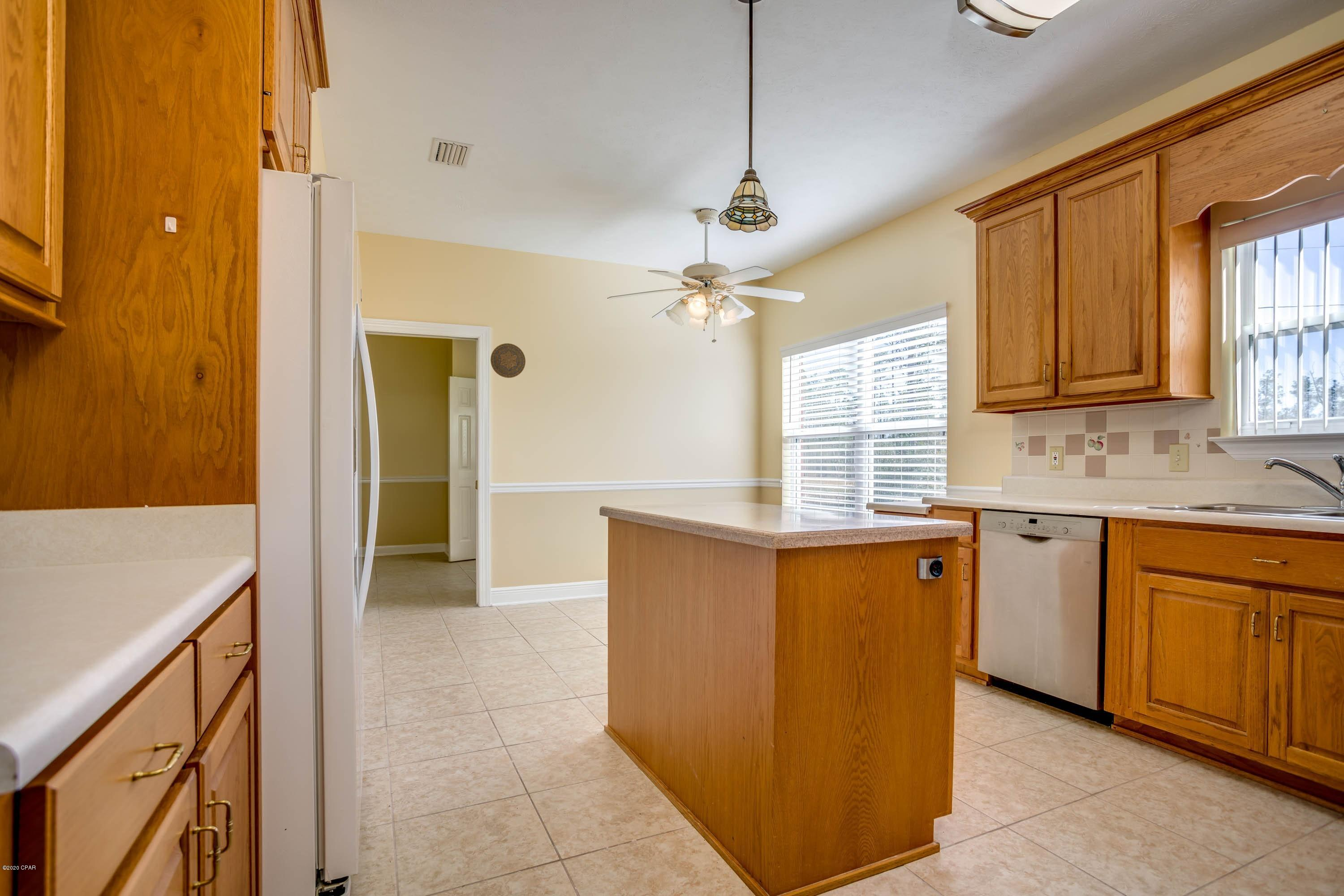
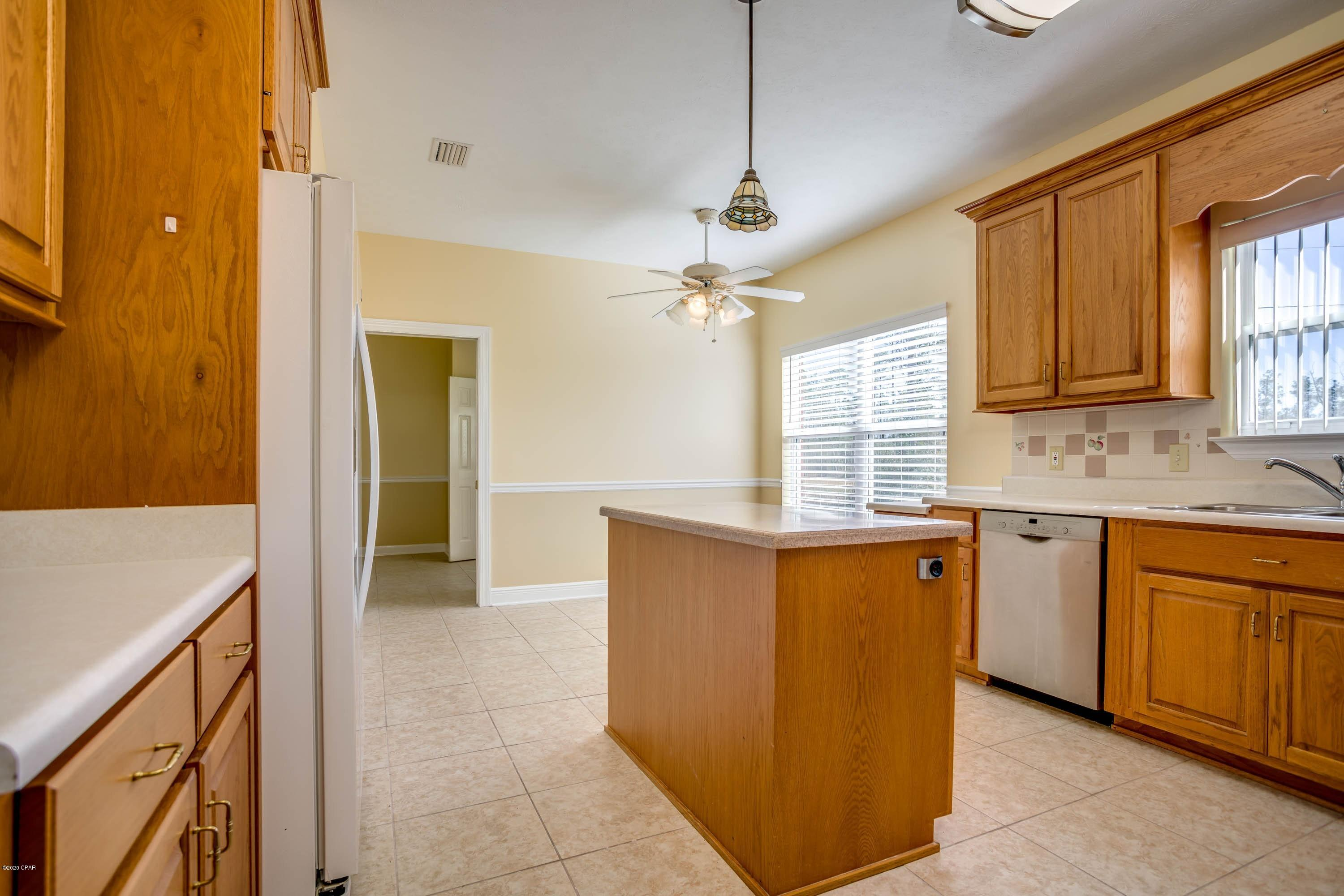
- decorative plate (508, 360)
